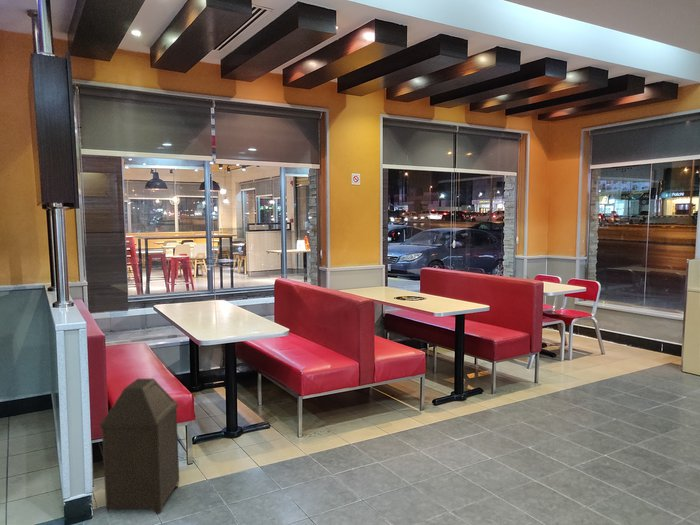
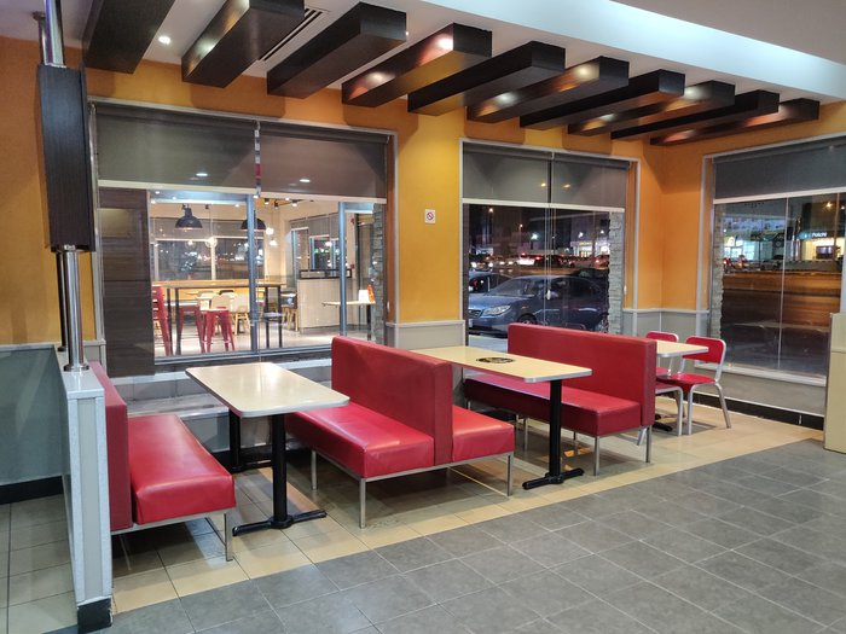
- trash can (142, 441)
